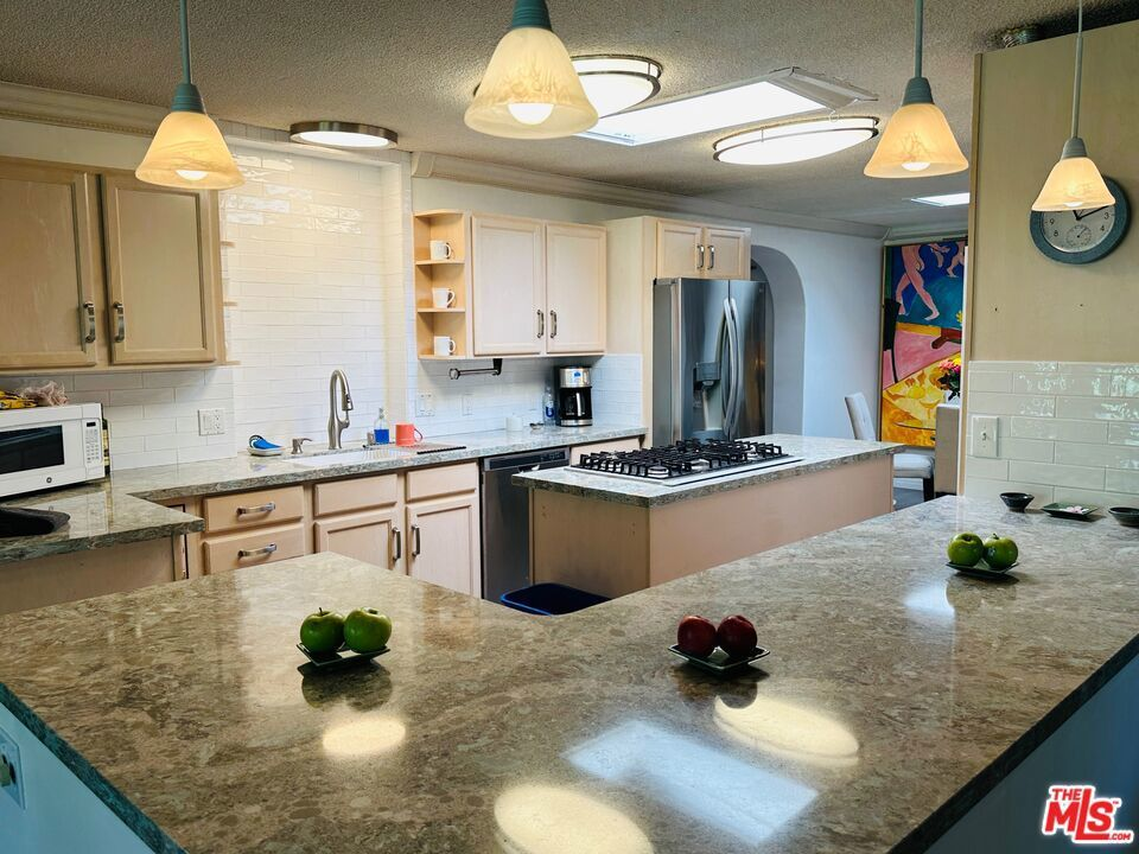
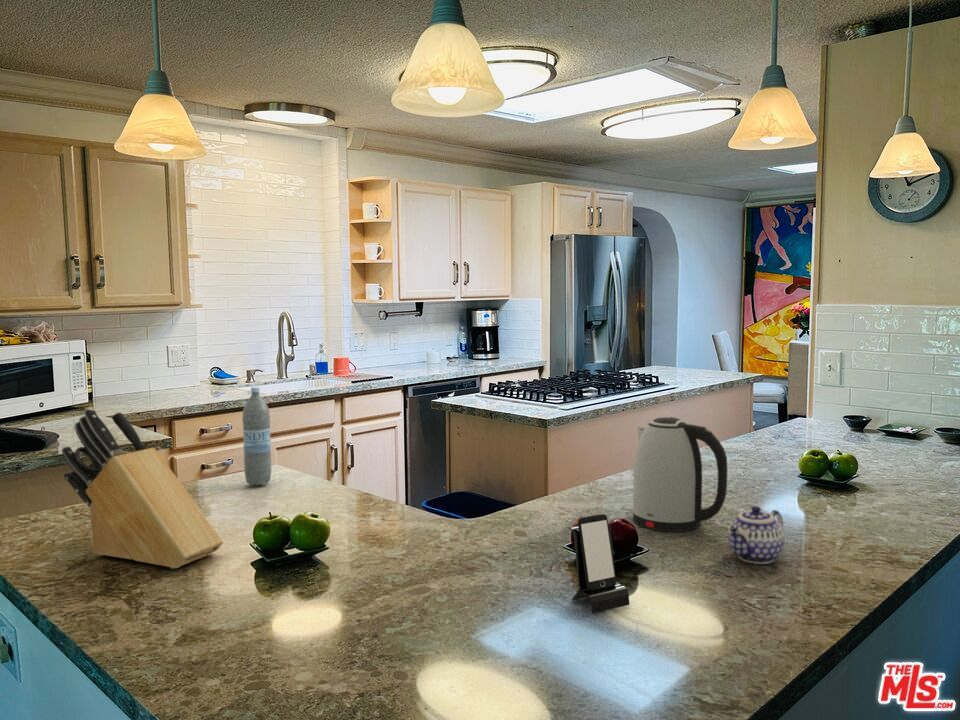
+ teapot (756, 532)
+ kettle (679, 471)
+ smartphone (598, 560)
+ water bottle (256, 436)
+ knife block (138, 481)
